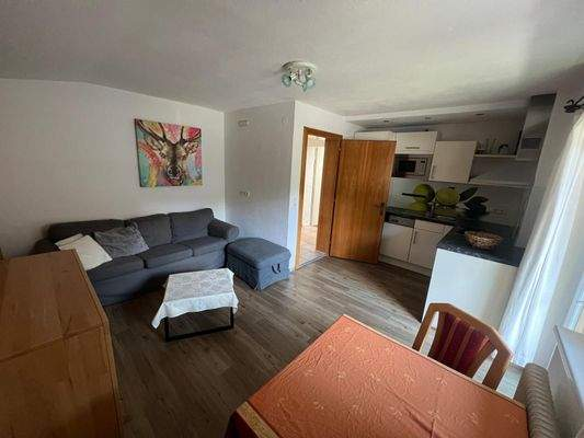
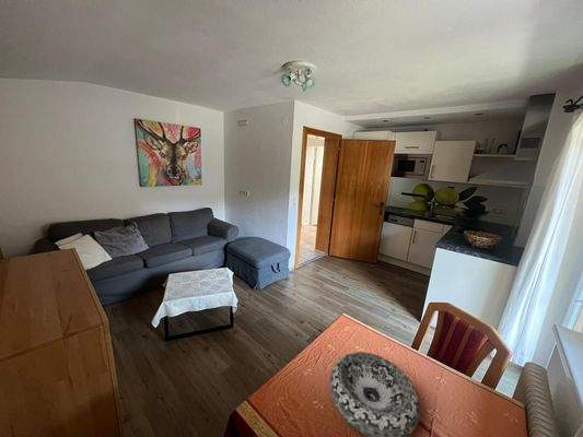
+ decorative bowl (372, 390)
